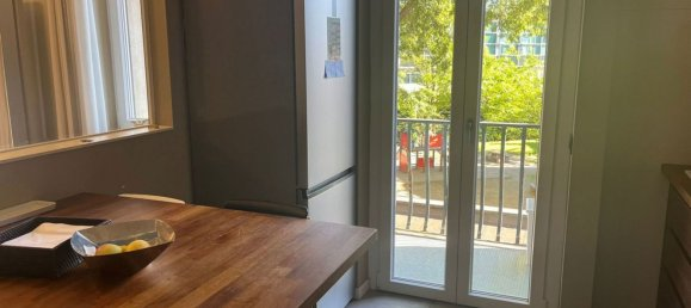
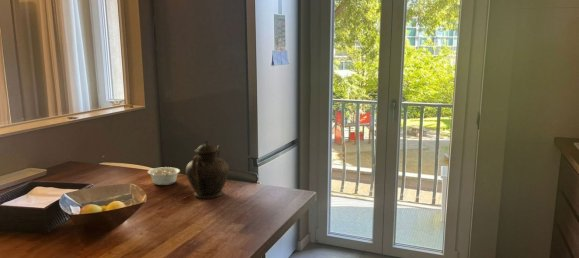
+ teapot (209, 166)
+ legume (165, 175)
